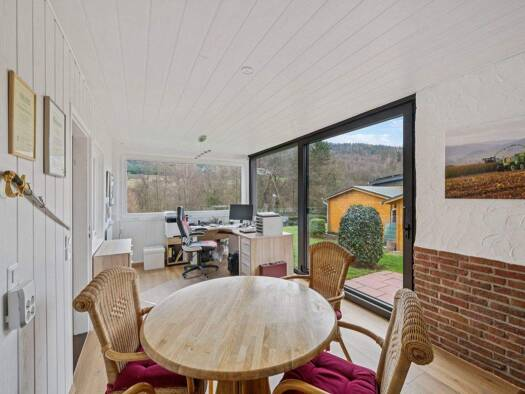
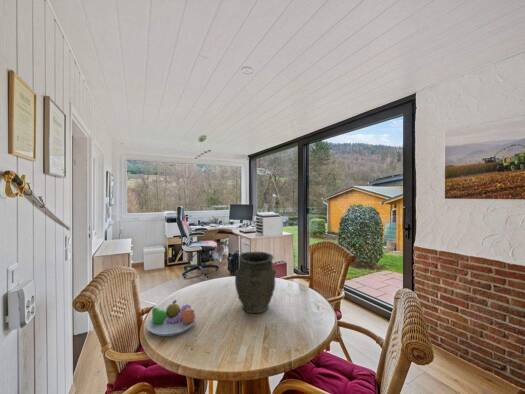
+ fruit bowl (171, 315)
+ vase (255, 281)
